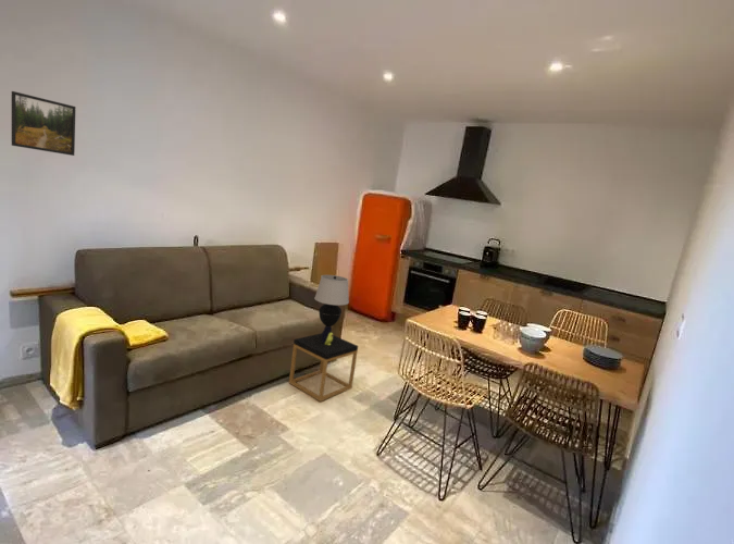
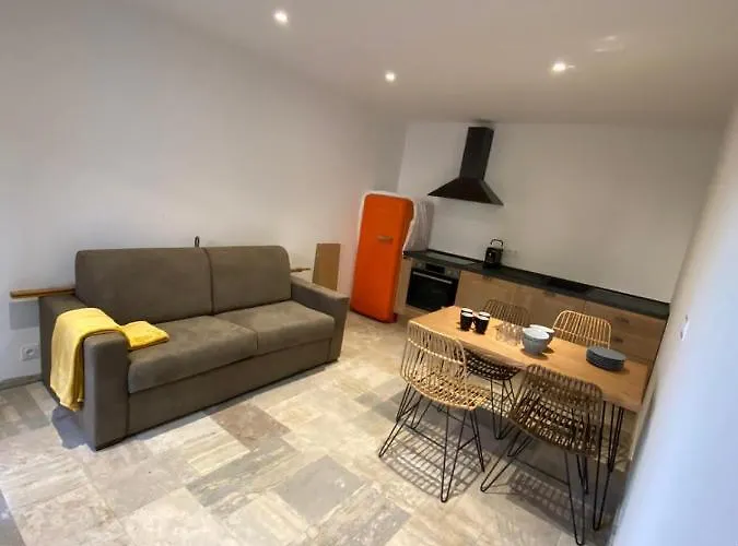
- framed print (45, 125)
- table lamp (329, 317)
- side table (324, 356)
